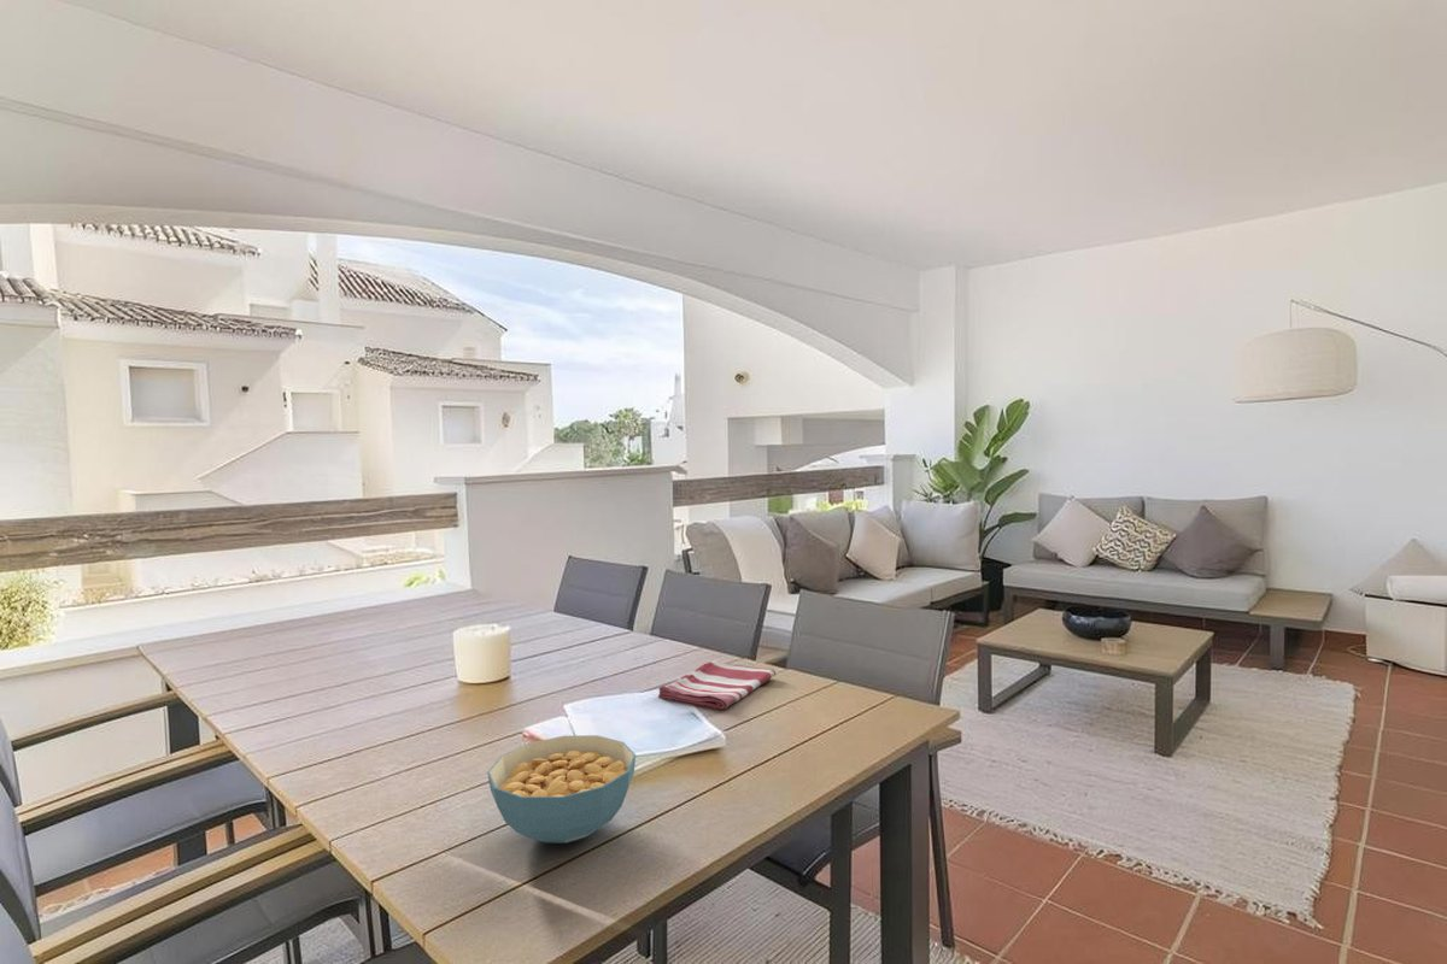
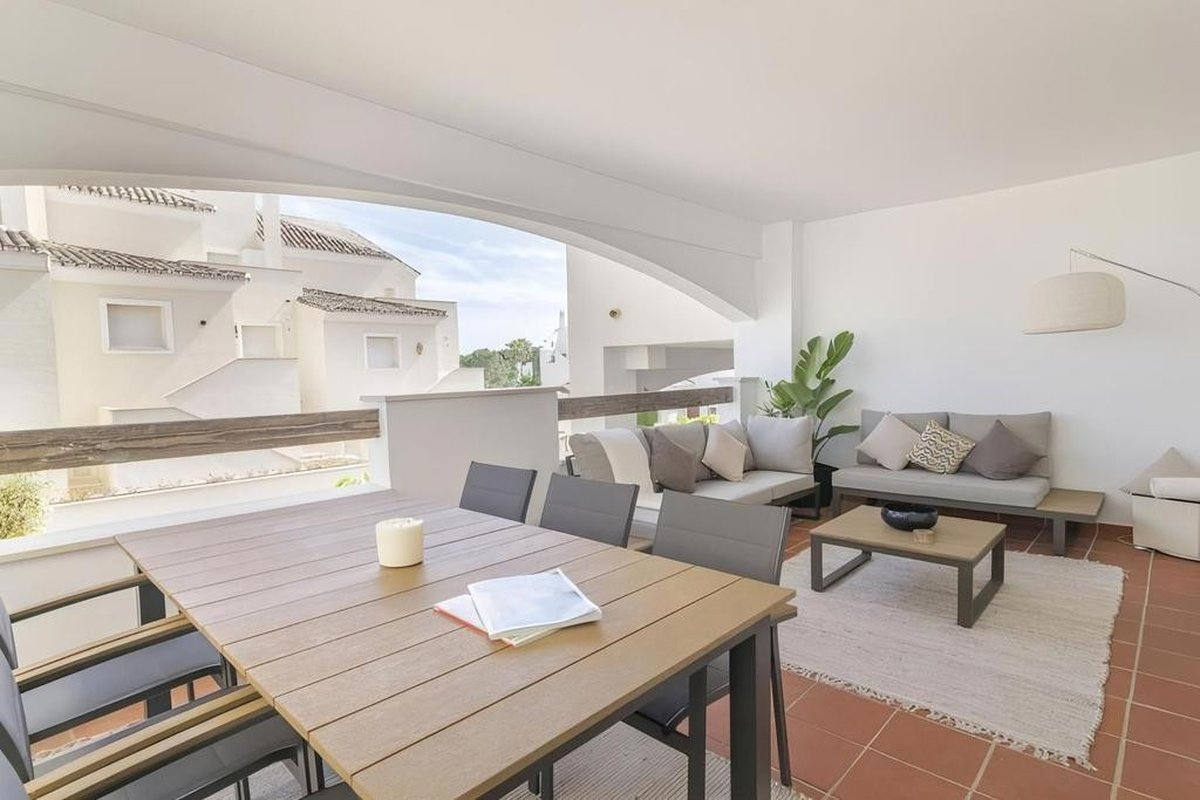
- dish towel (719, 682)
- cereal bowl (564, 798)
